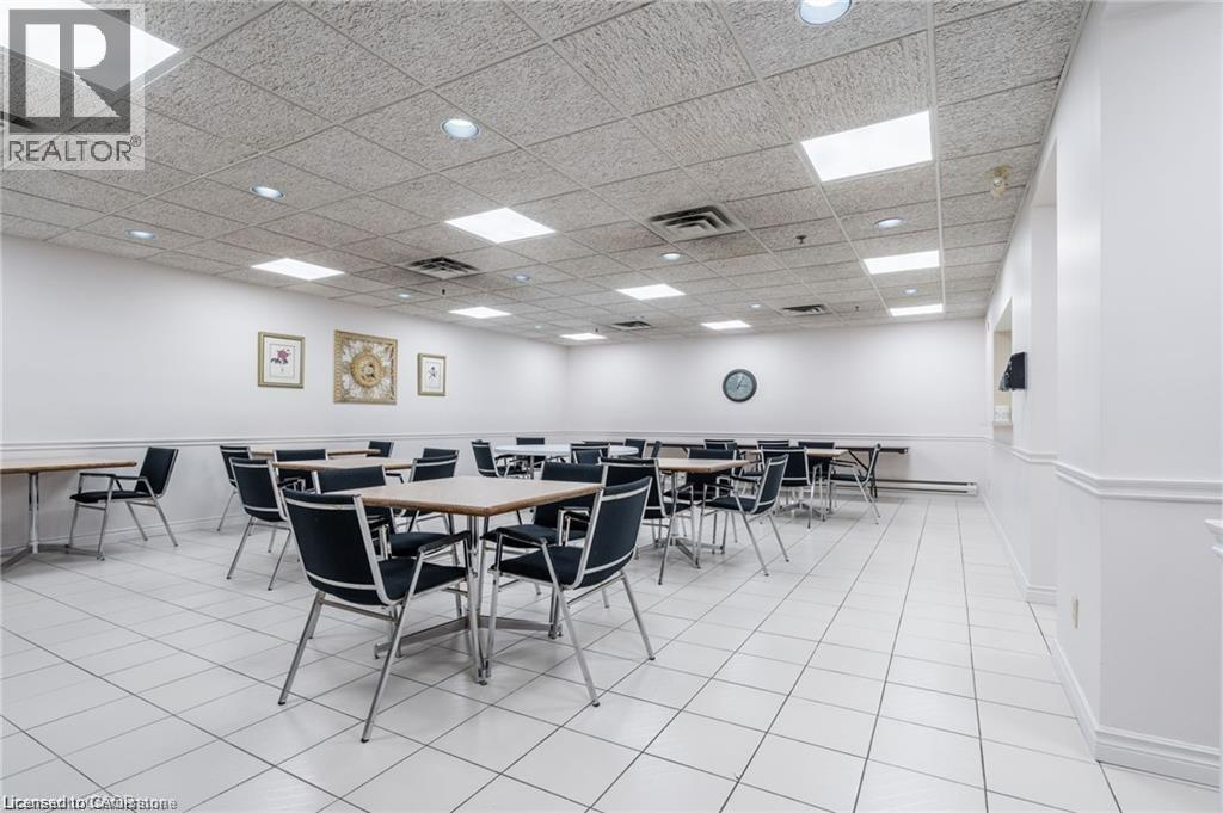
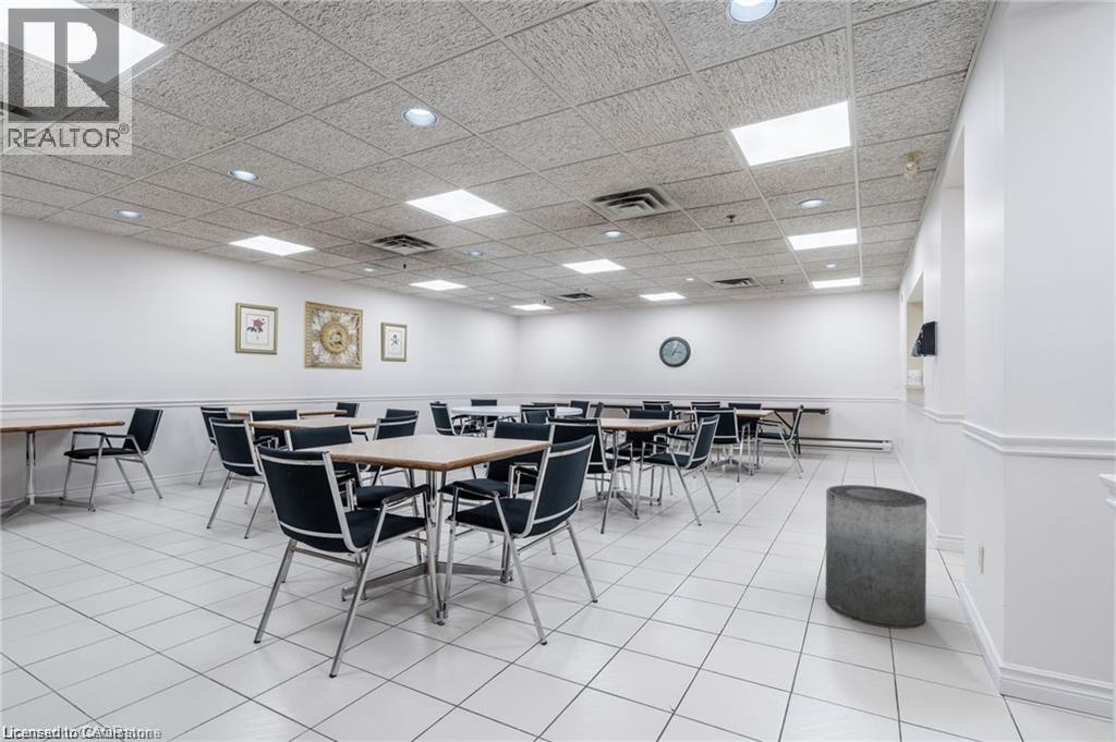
+ trash can (873, 550)
